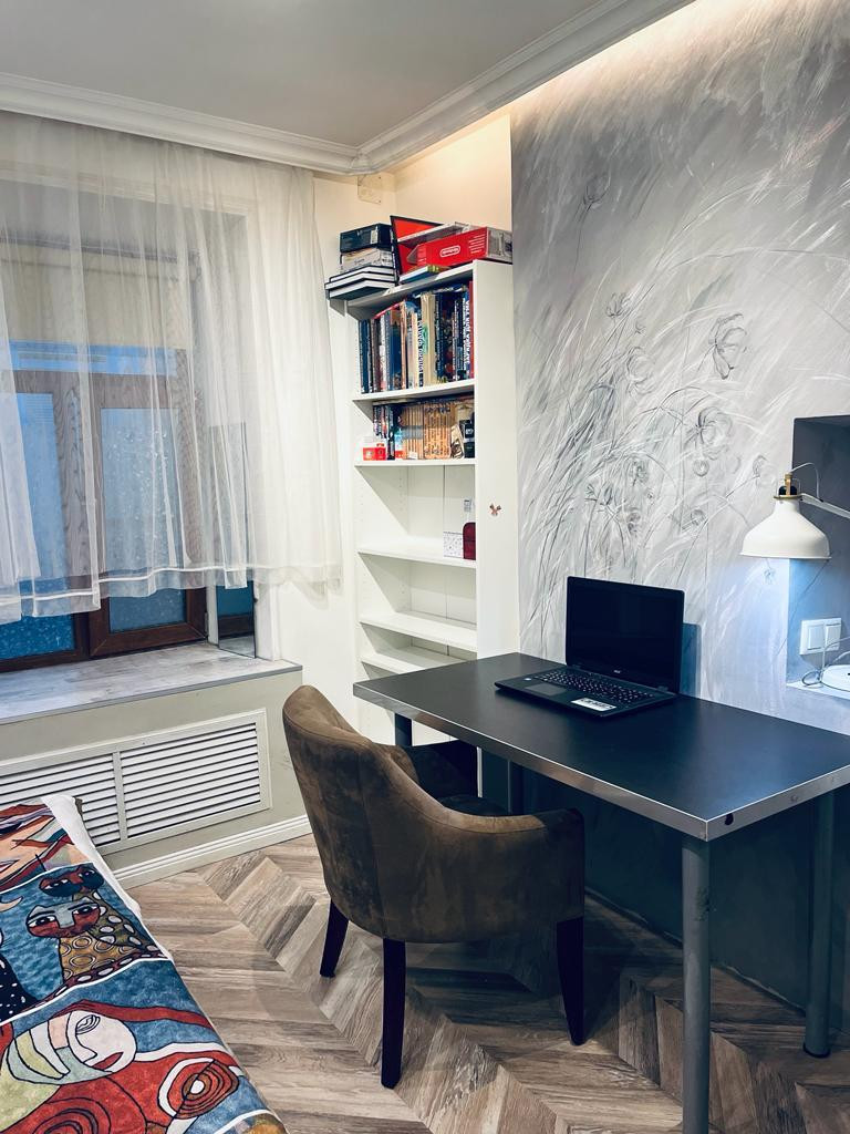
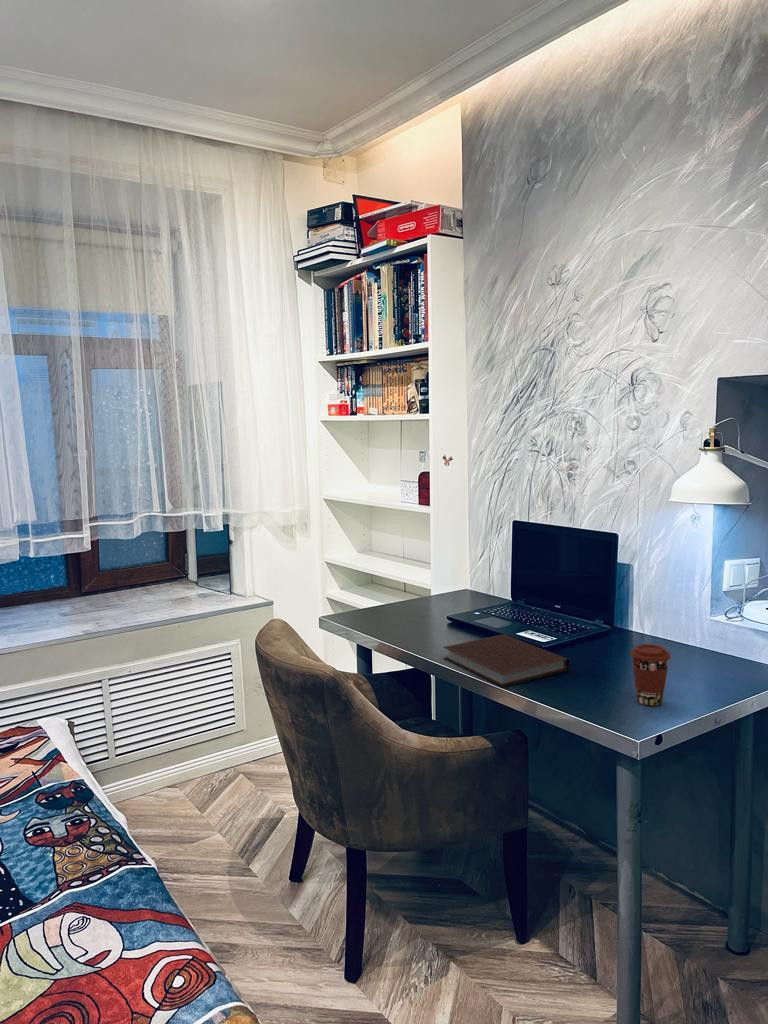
+ notebook (504, 658)
+ coffee cup (649, 675)
